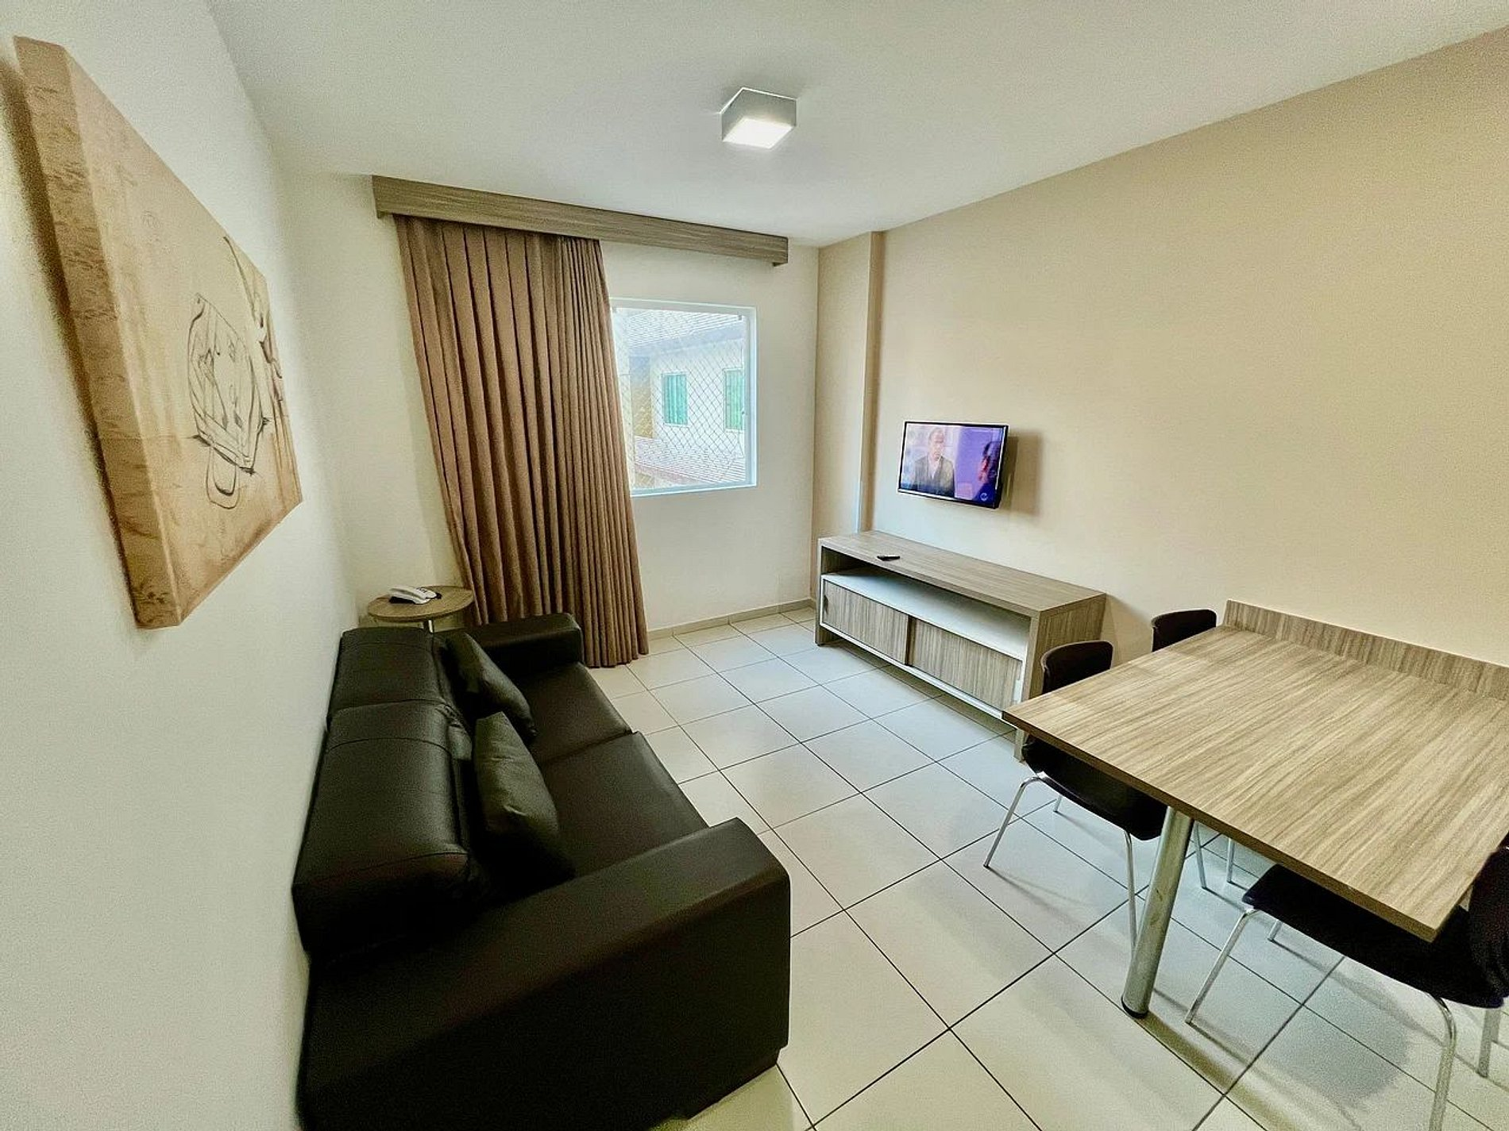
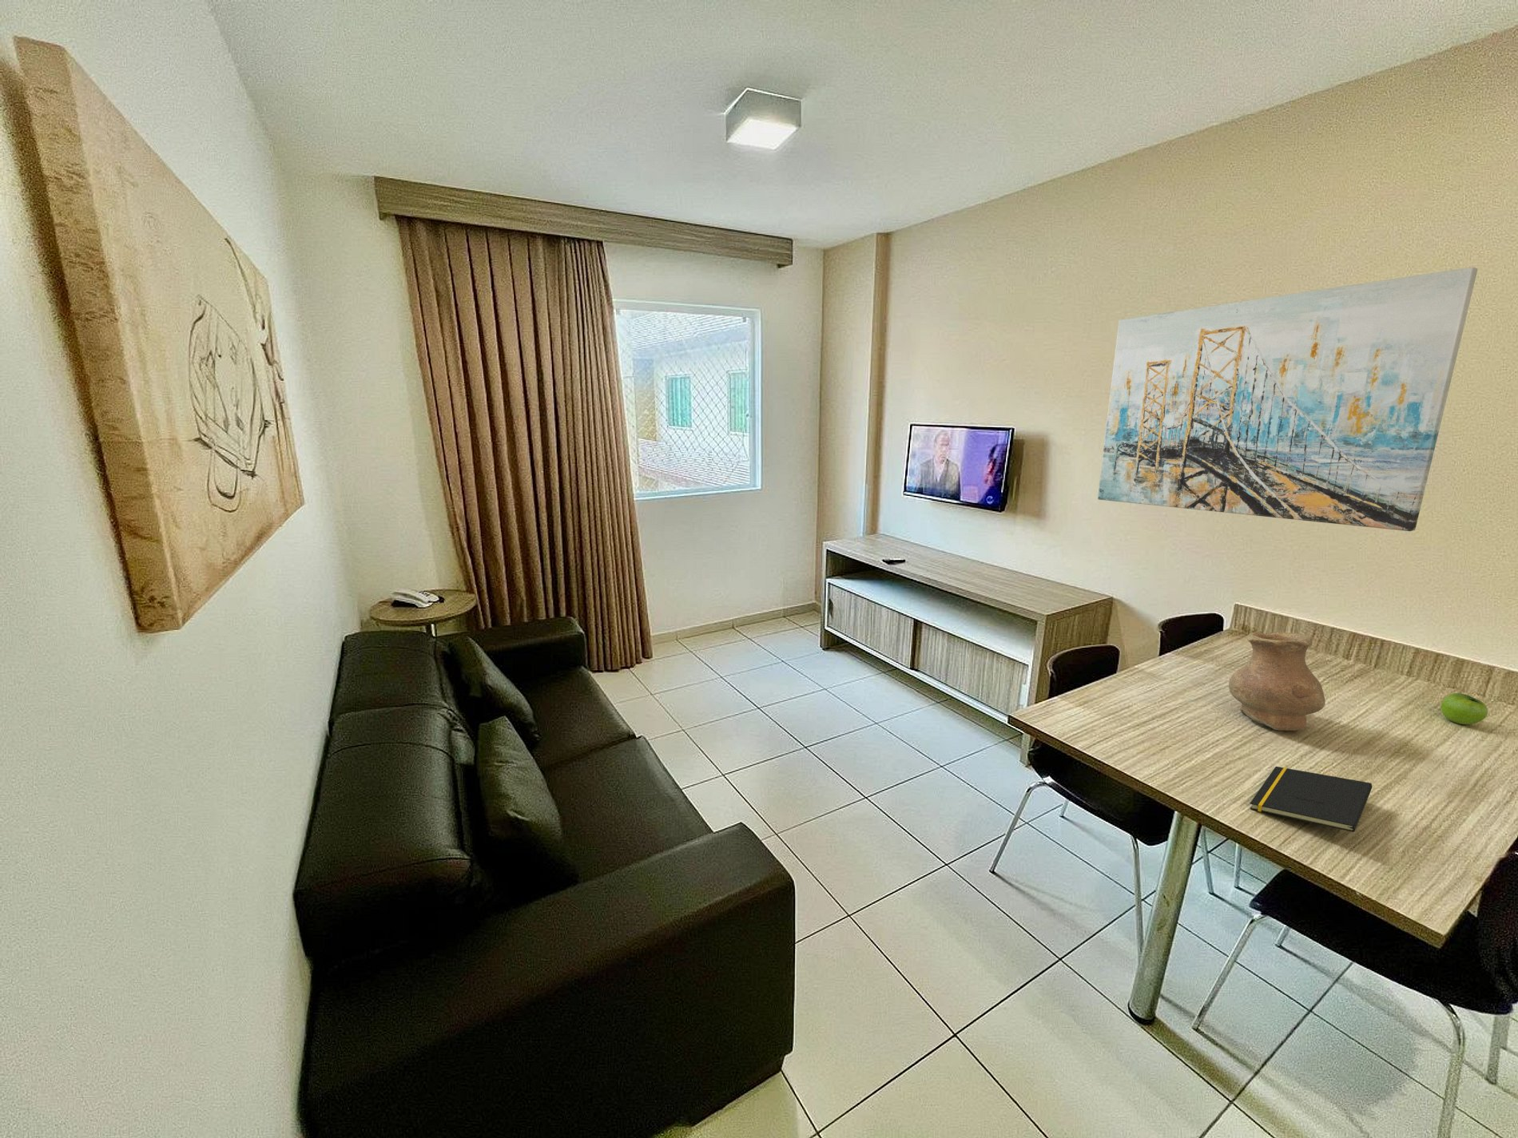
+ wall art (1244, 409)
+ notepad (1311, 795)
+ vase (1278, 678)
+ fruit (1464, 709)
